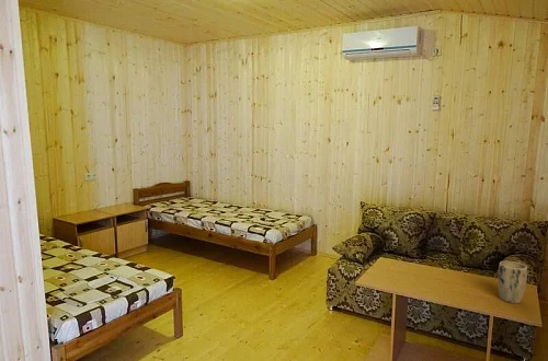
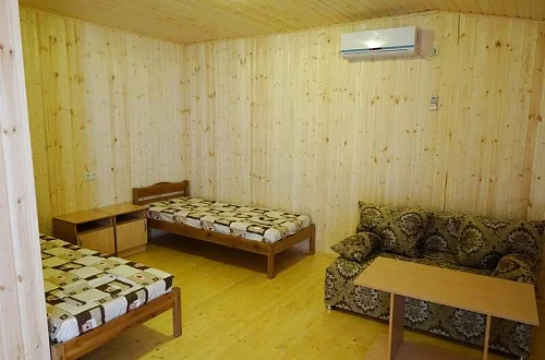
- plant pot (511, 282)
